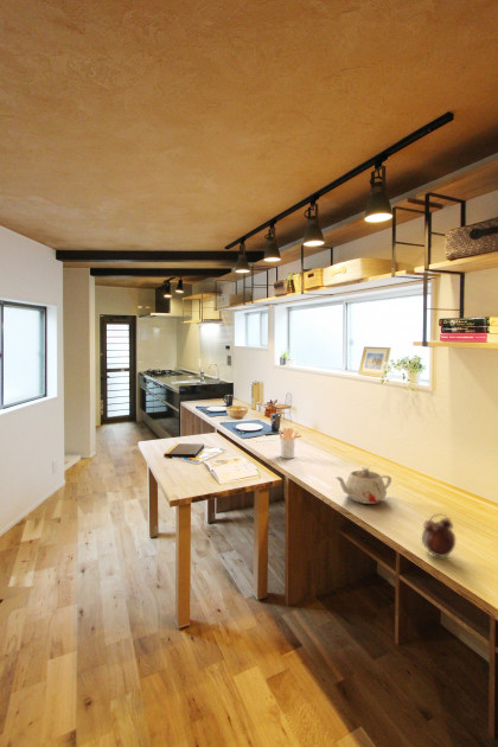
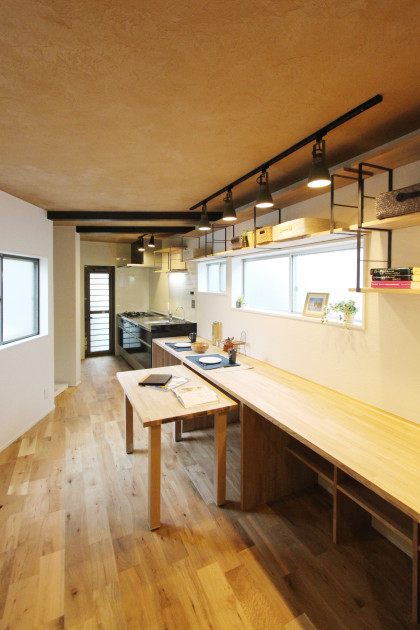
- teapot (363, 484)
- utensil holder (287, 441)
- alarm clock (438, 535)
